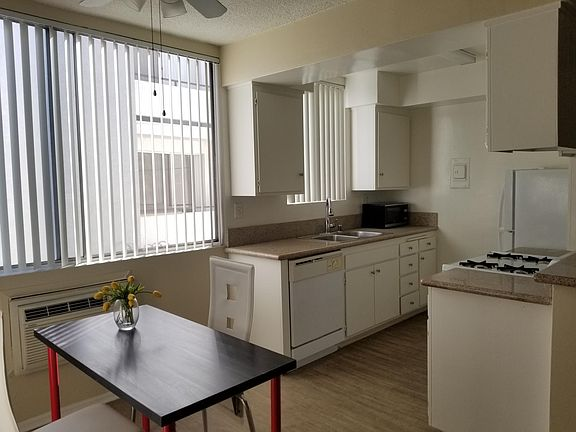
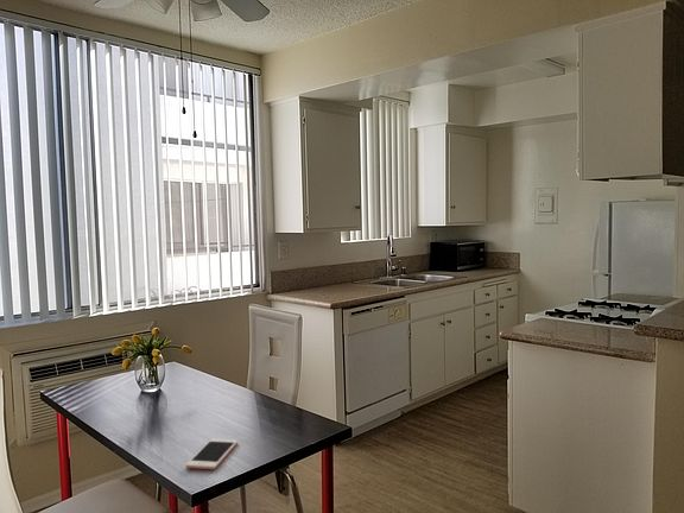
+ cell phone (213, 452)
